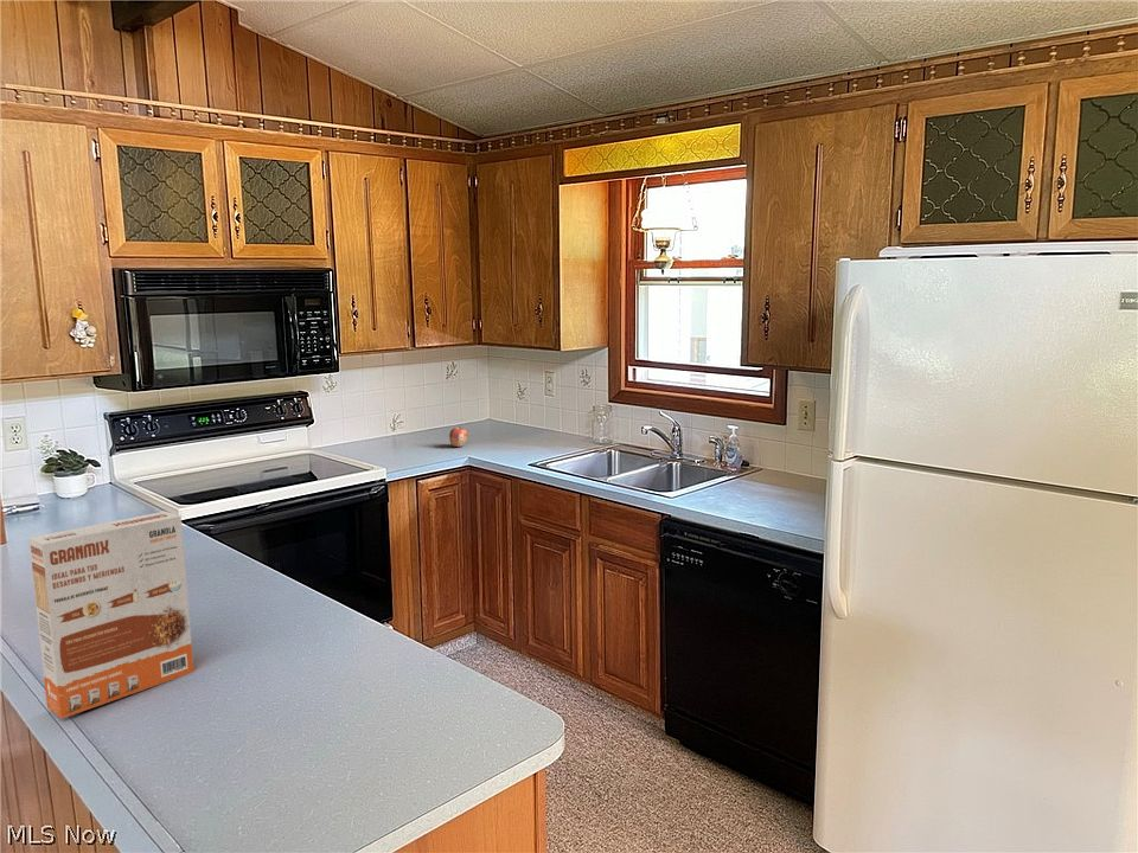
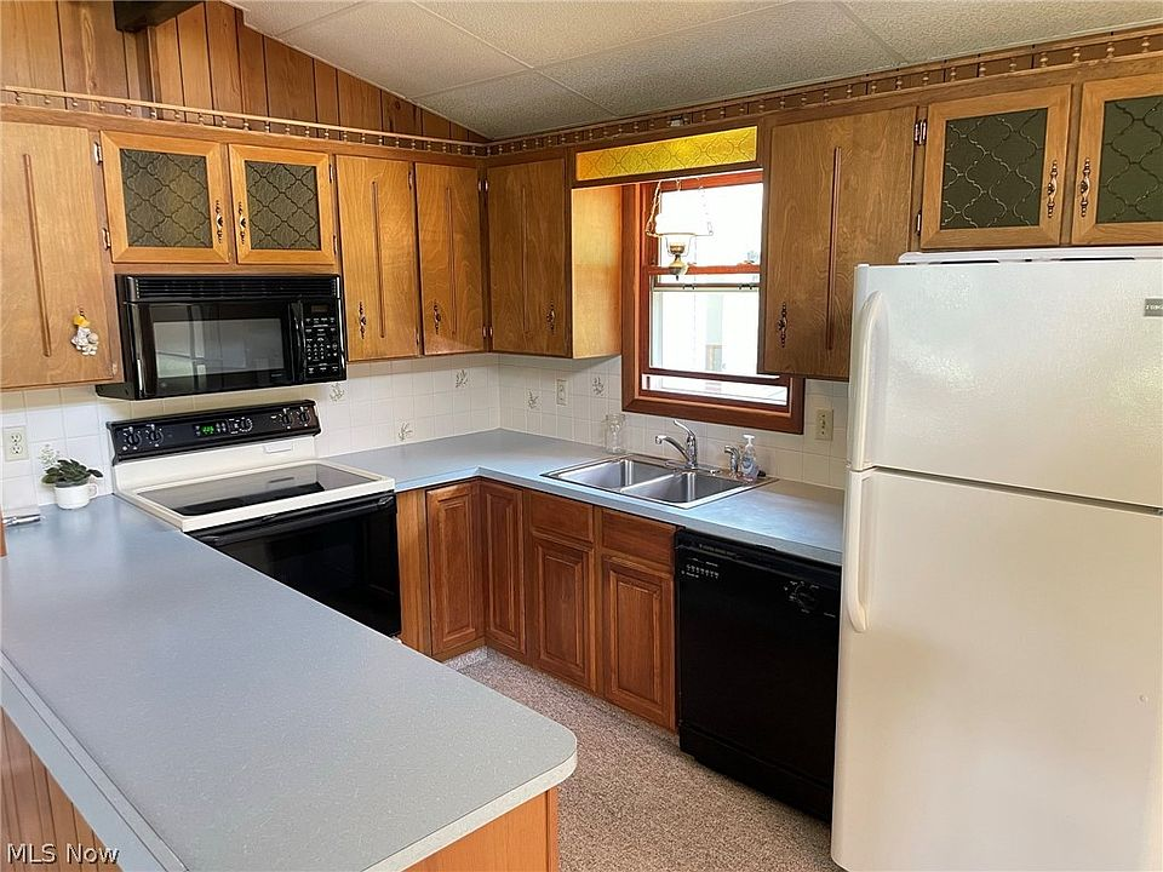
- fruit (459, 435)
- cereal box (115, 609)
